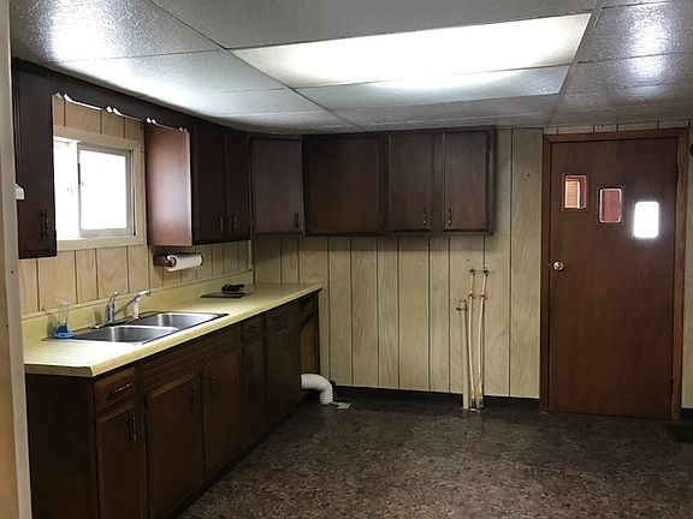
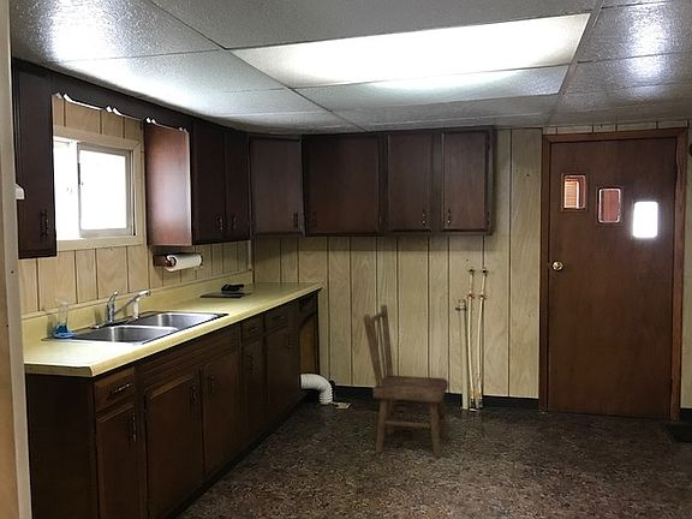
+ dining chair (408, 377)
